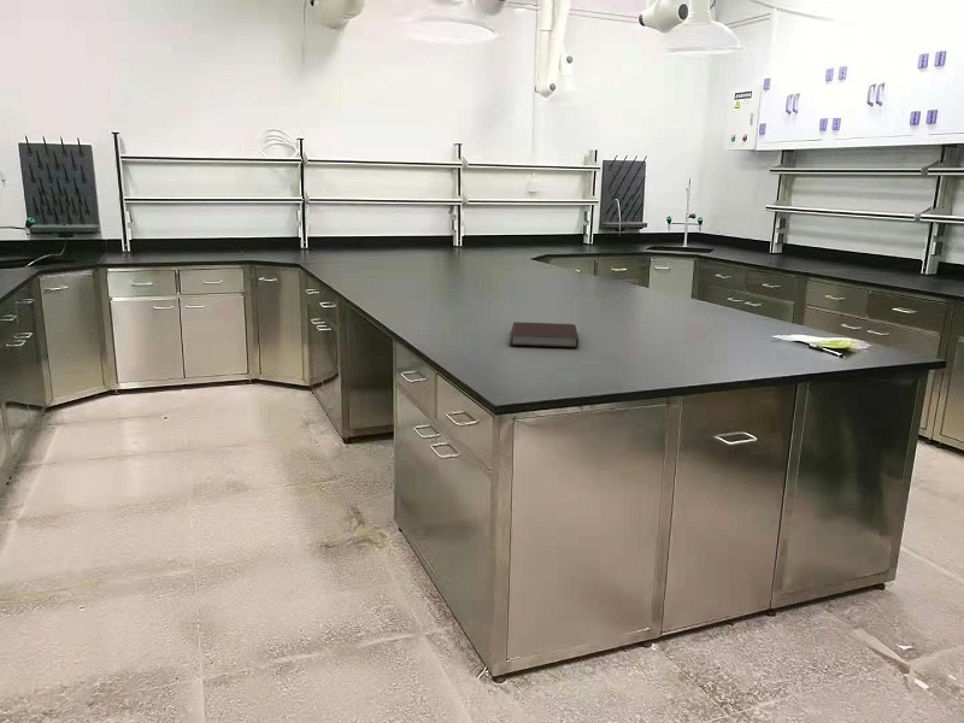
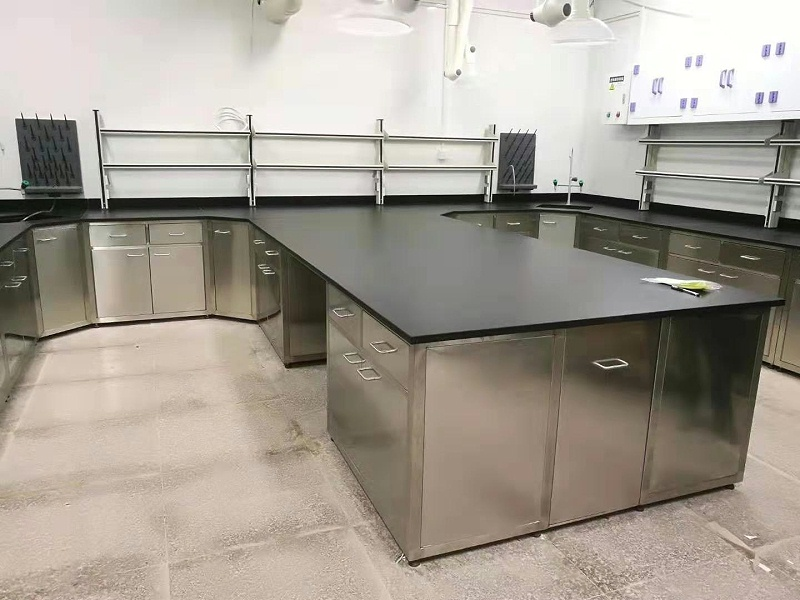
- notebook (543, 334)
